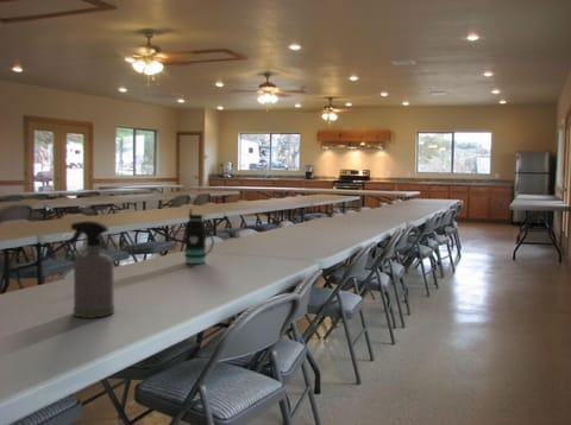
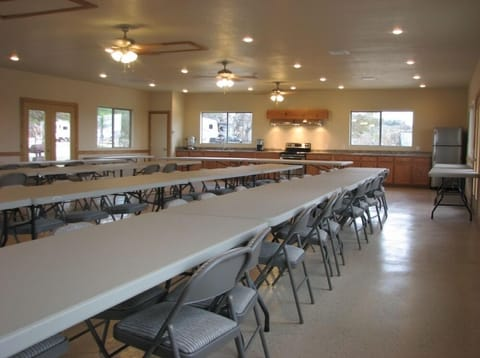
- bottle (199, 235)
- spray bottle (90, 267)
